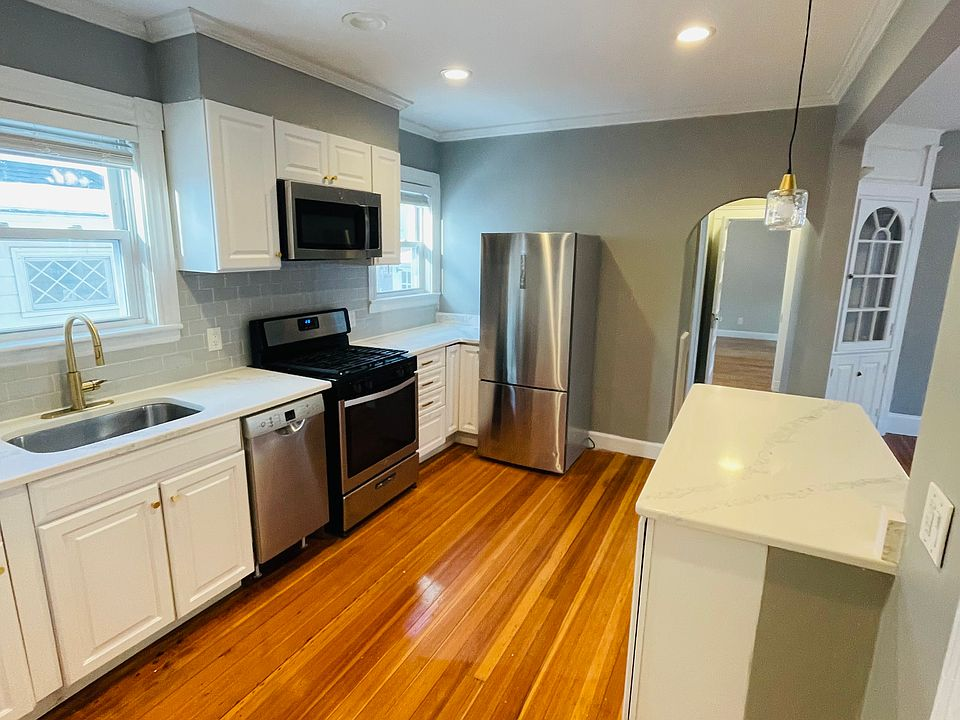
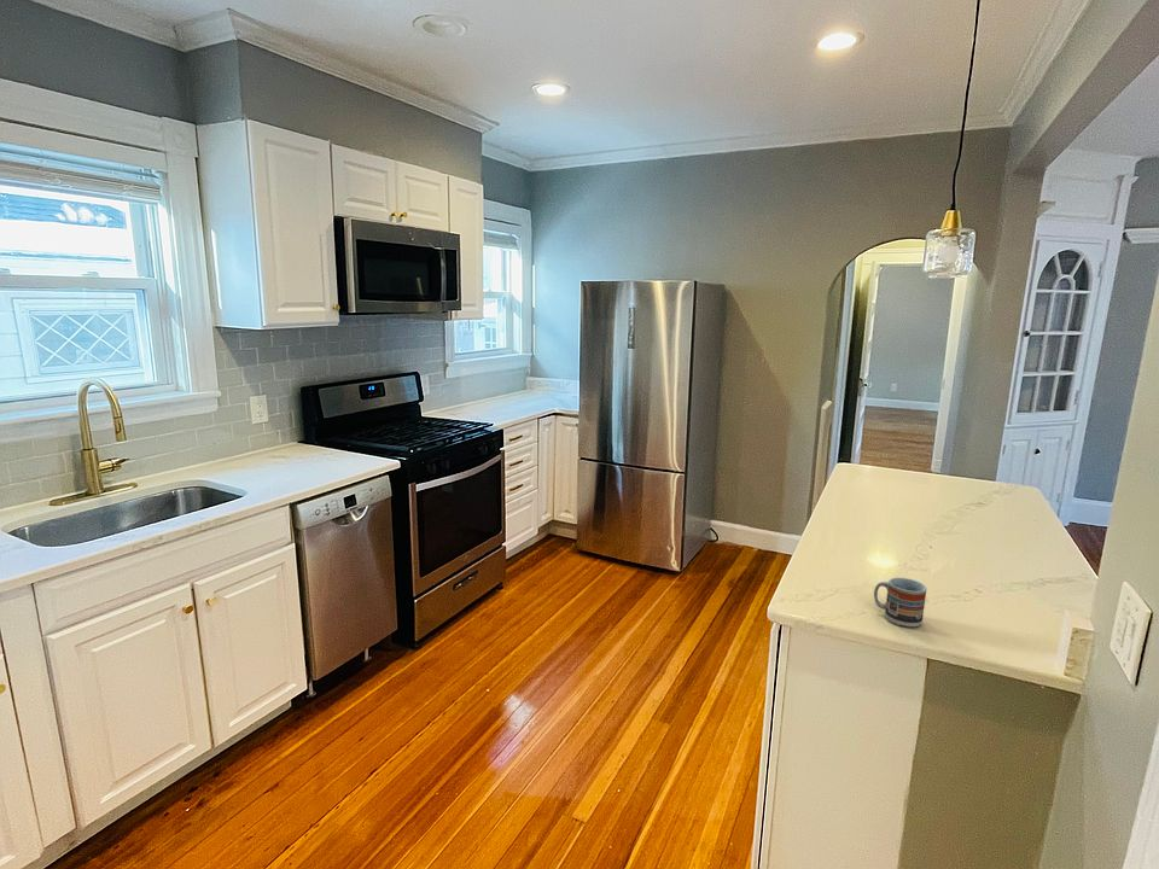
+ cup (898, 600)
